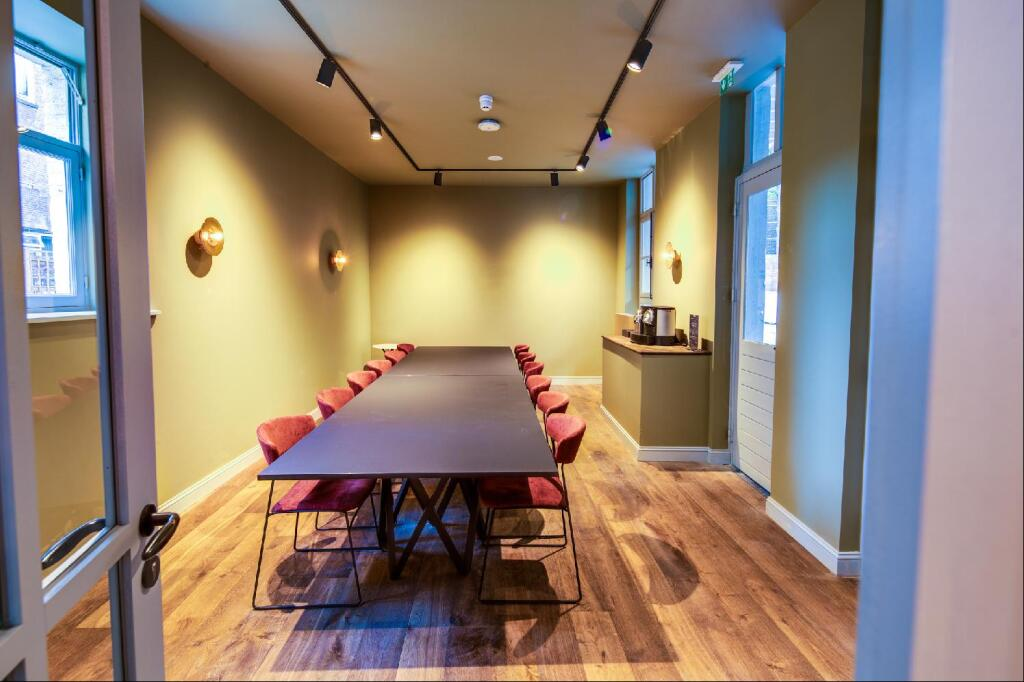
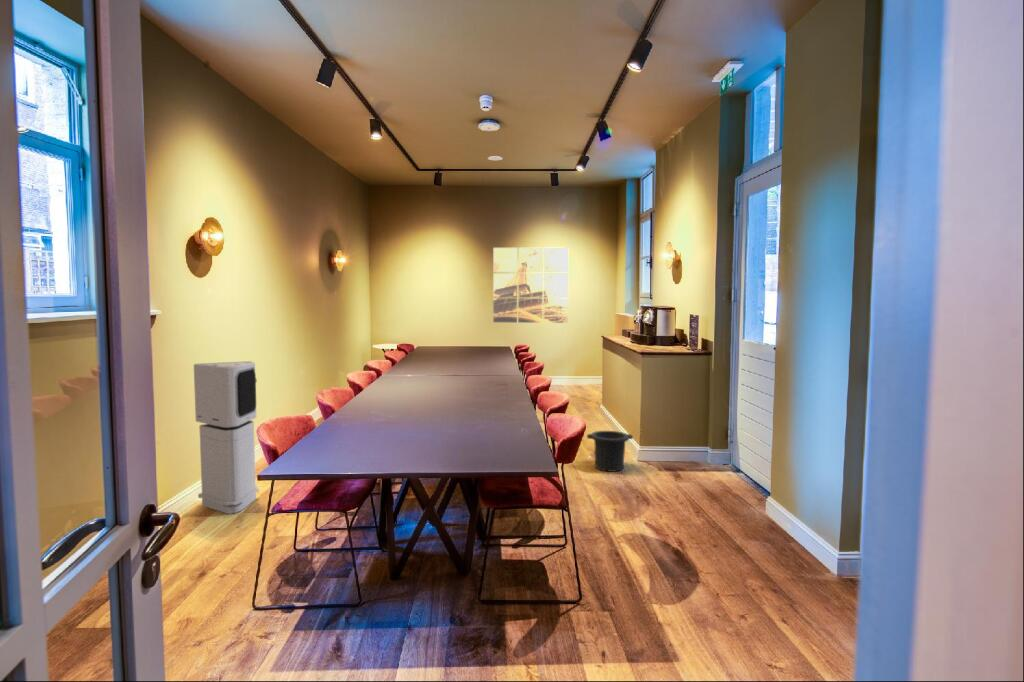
+ trash can (609, 451)
+ air purifier (223, 435)
+ wall art (530, 285)
